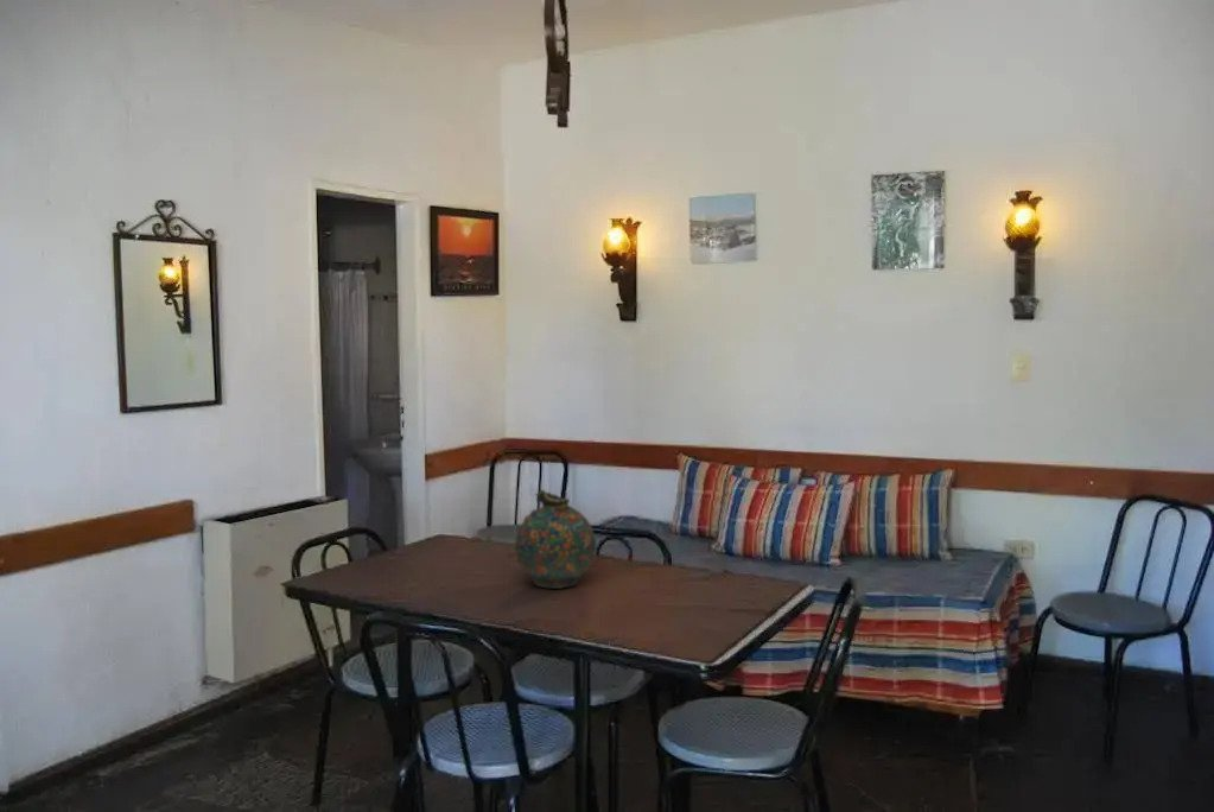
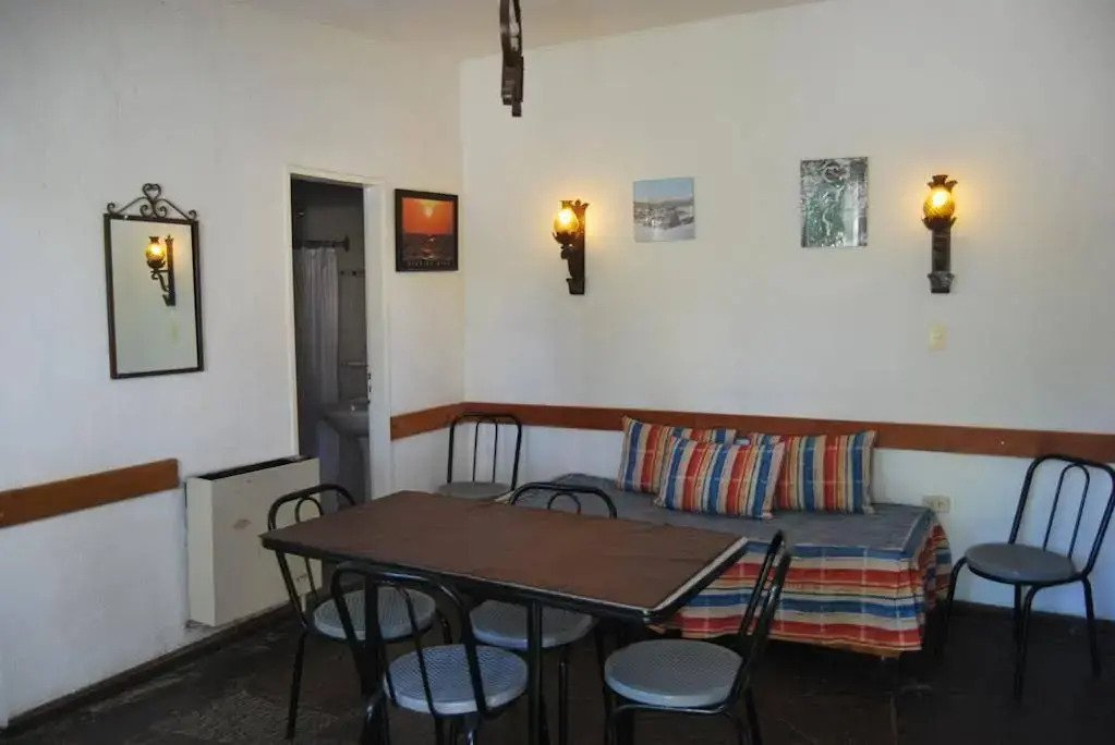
- snuff bottle (555, 537)
